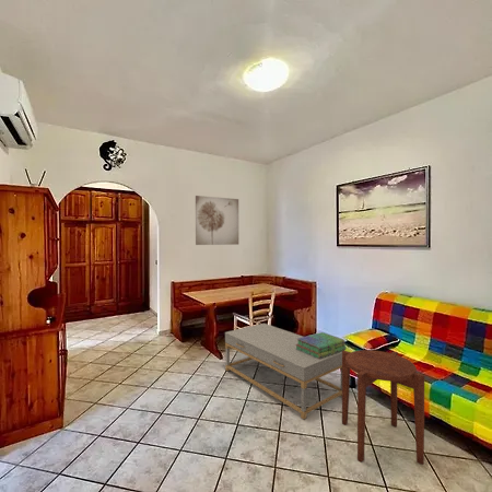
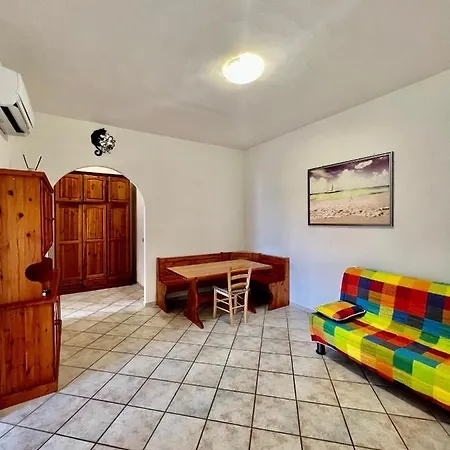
- side table (390, 401)
- coffee table (279, 361)
- wall art (218, 221)
- stack of books (320, 343)
